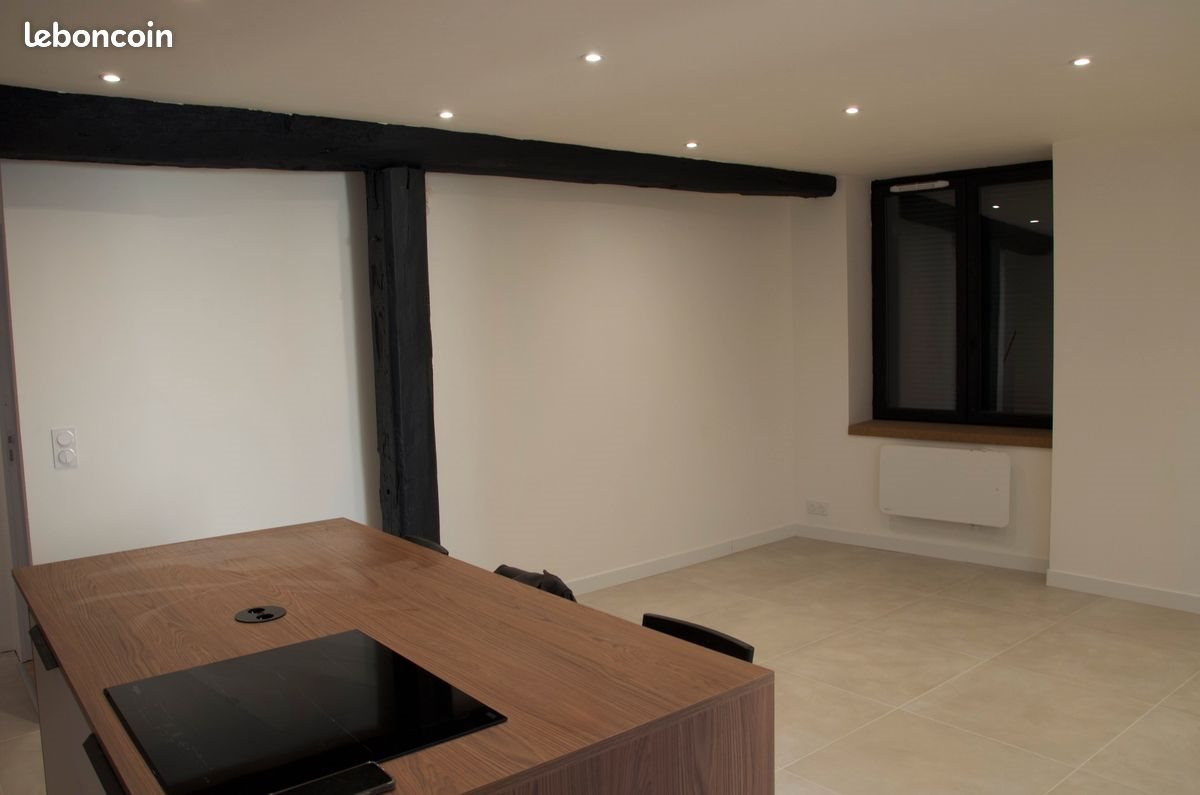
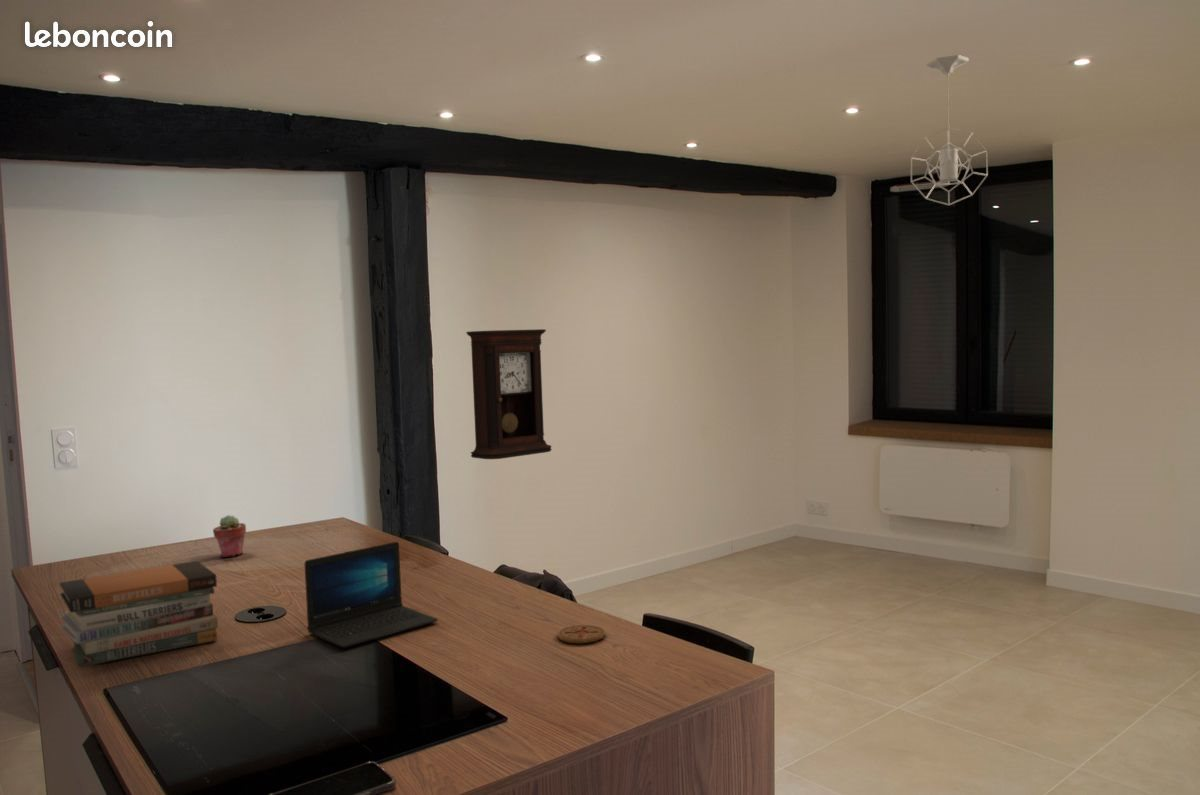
+ potted succulent (230, 534)
+ laptop (371, 591)
+ pendant light (948, 133)
+ pendulum clock (512, 392)
+ book stack (140, 611)
+ coaster (581, 633)
